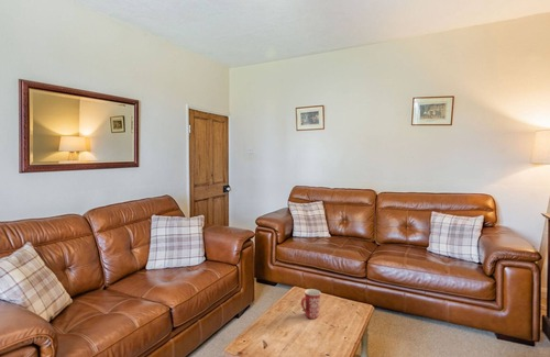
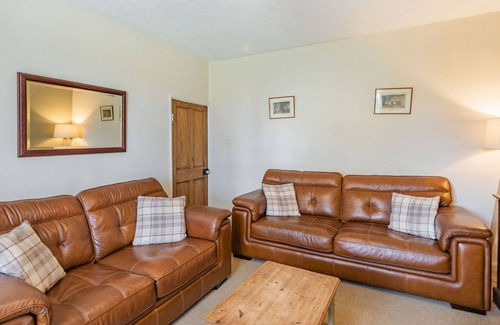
- mug (309, 304)
